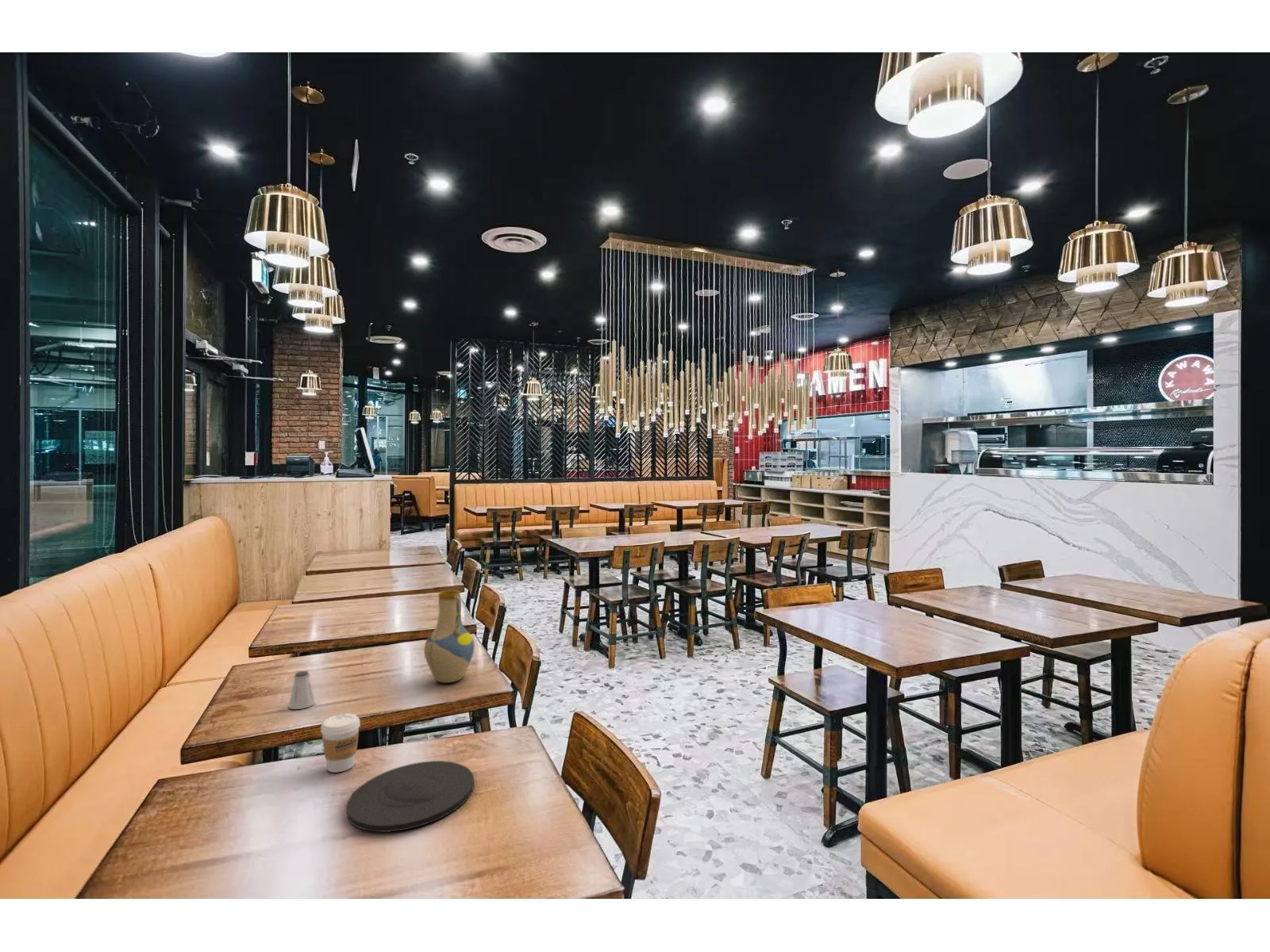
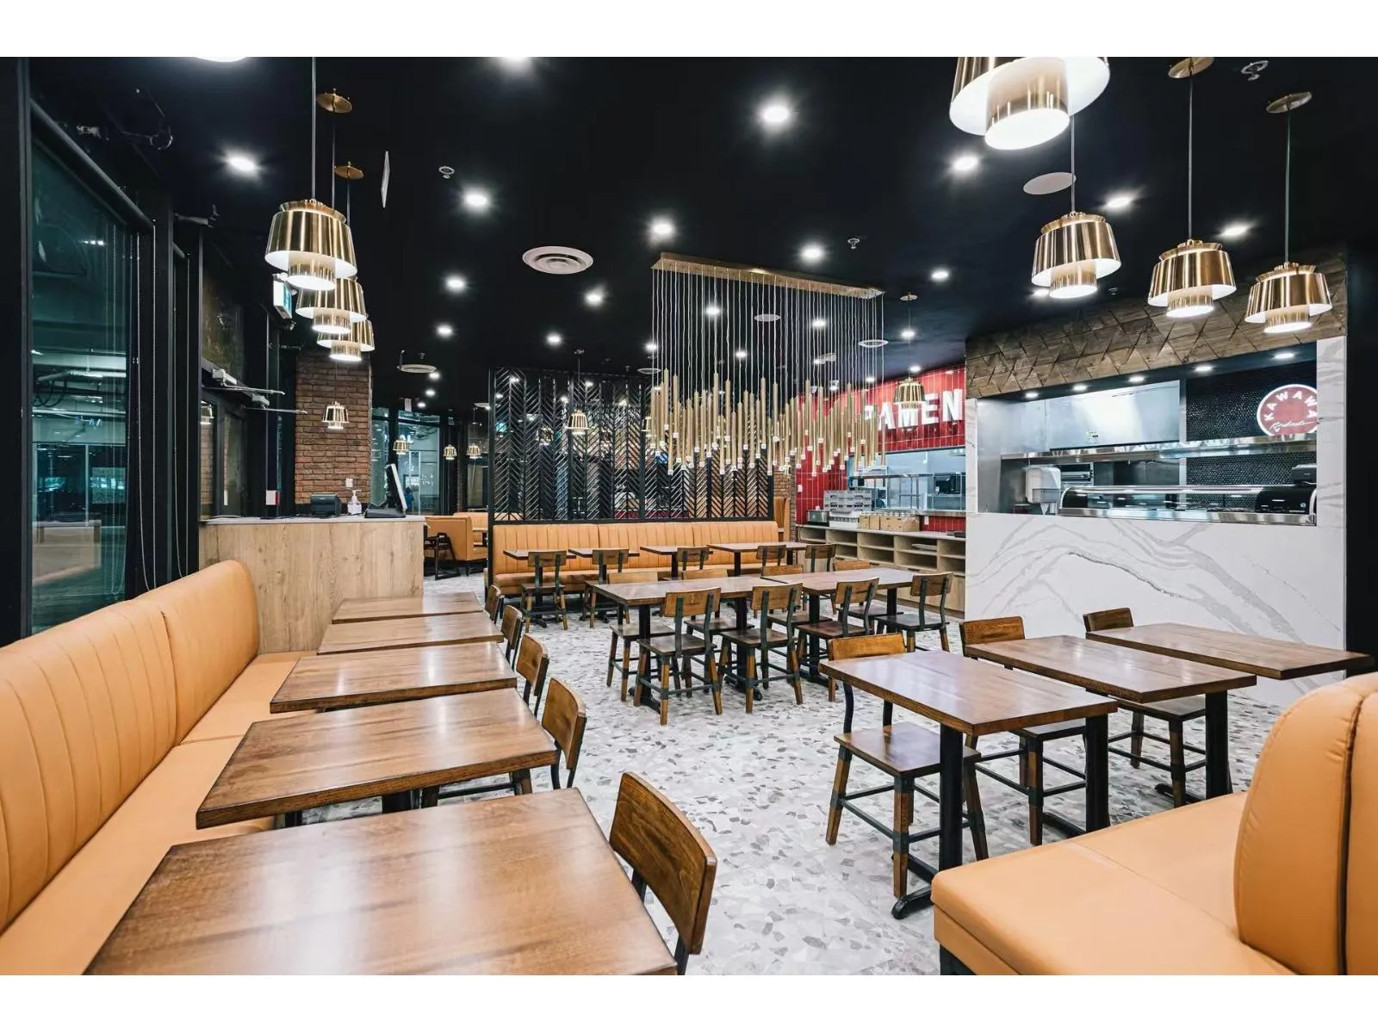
- plate (413, 789)
- saltshaker (302, 689)
- vase (449, 635)
- coffee cup (341, 742)
